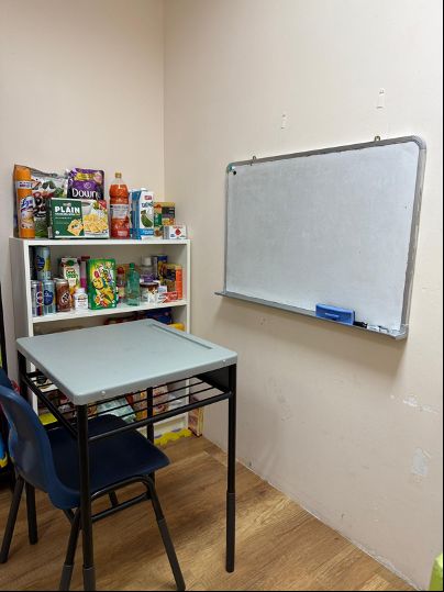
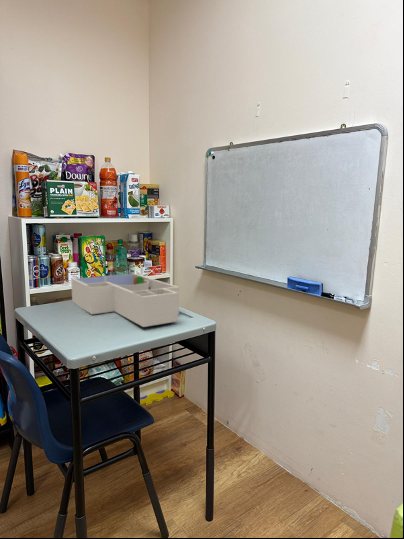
+ desk organizer (127, 297)
